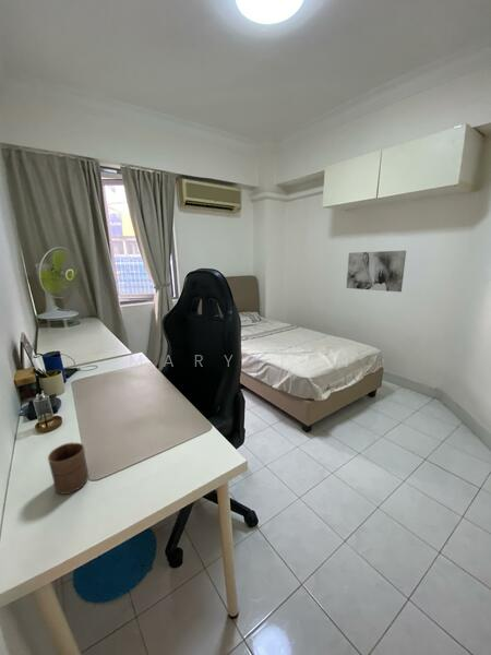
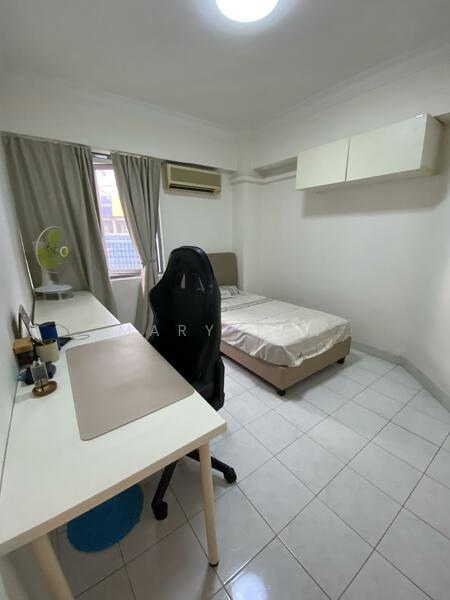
- wall art (373, 271)
- cup (69, 466)
